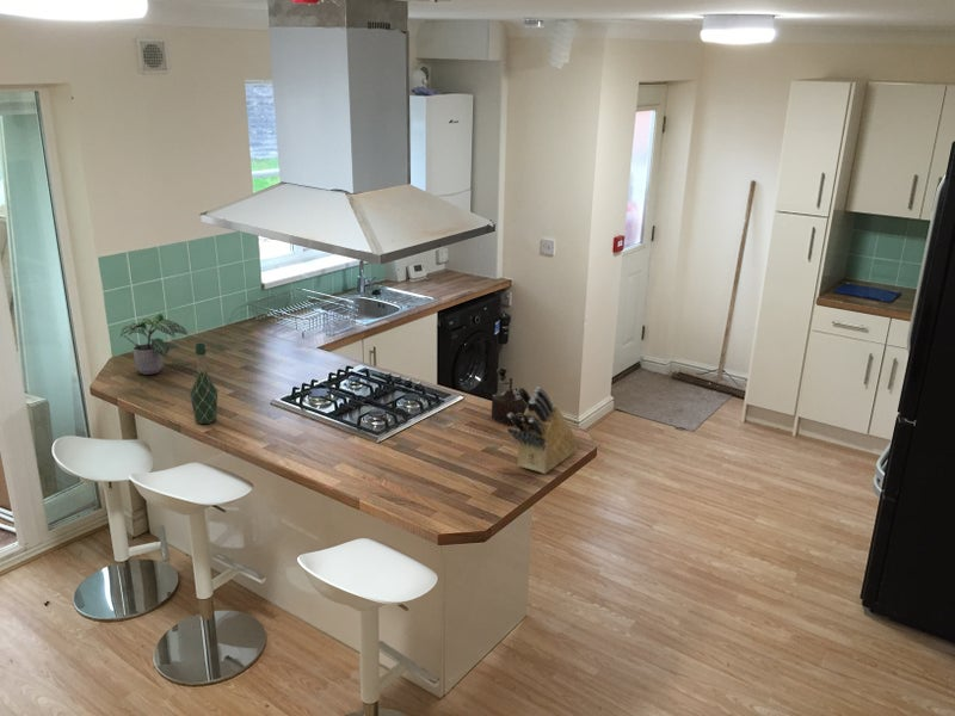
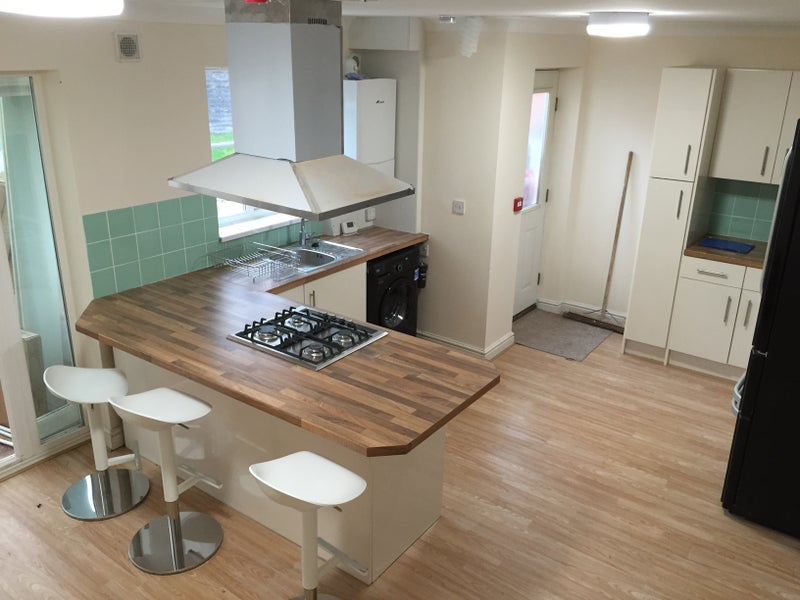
- wine bottle (203, 382)
- potted plant (154, 344)
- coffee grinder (506, 394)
- knife block (544, 420)
